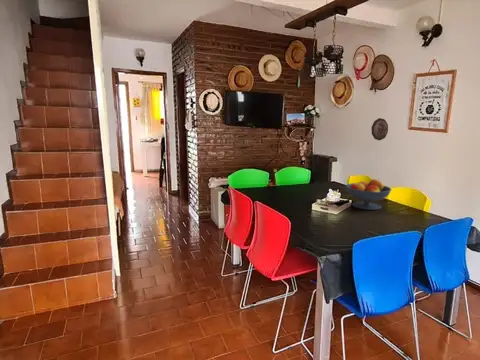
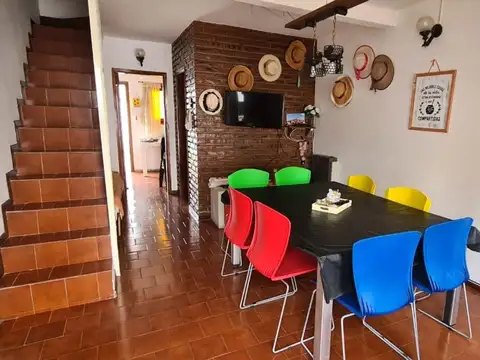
- fruit bowl (367, 193)
- decorative plate (380, 129)
